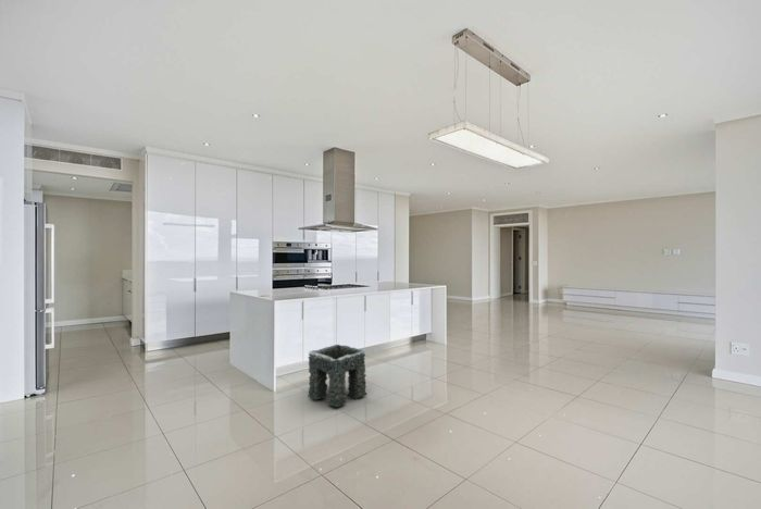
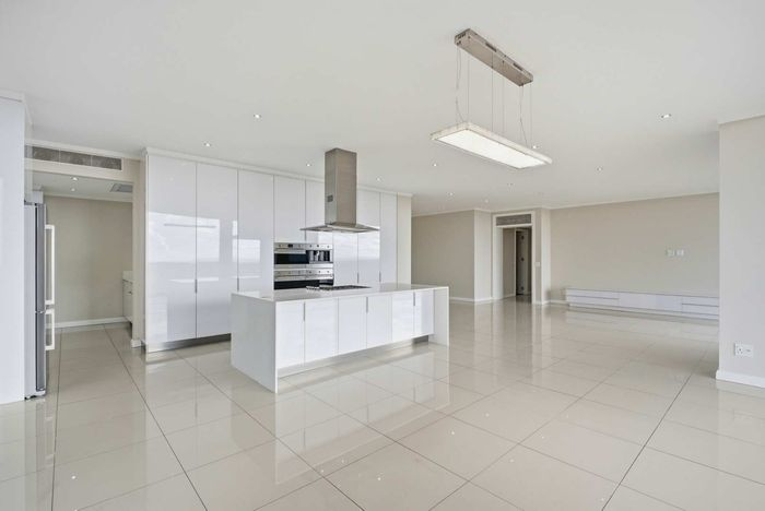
- stone arch (337, 373)
